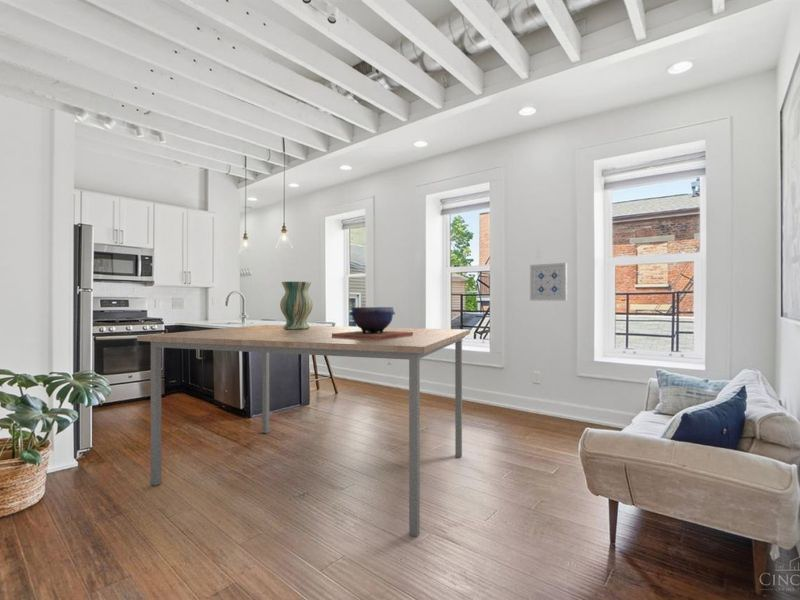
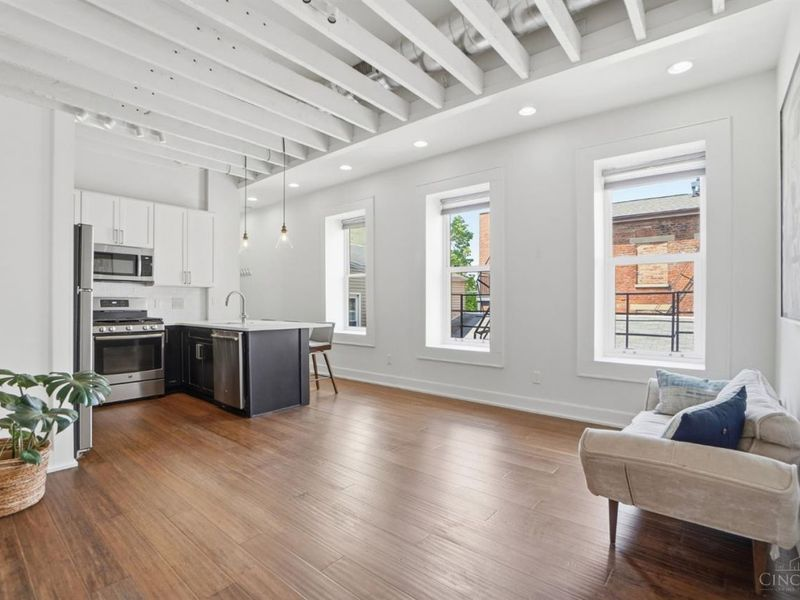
- wall art (548, 282)
- vase (296, 305)
- dining table (325, 355)
- decorative bowl (373, 321)
